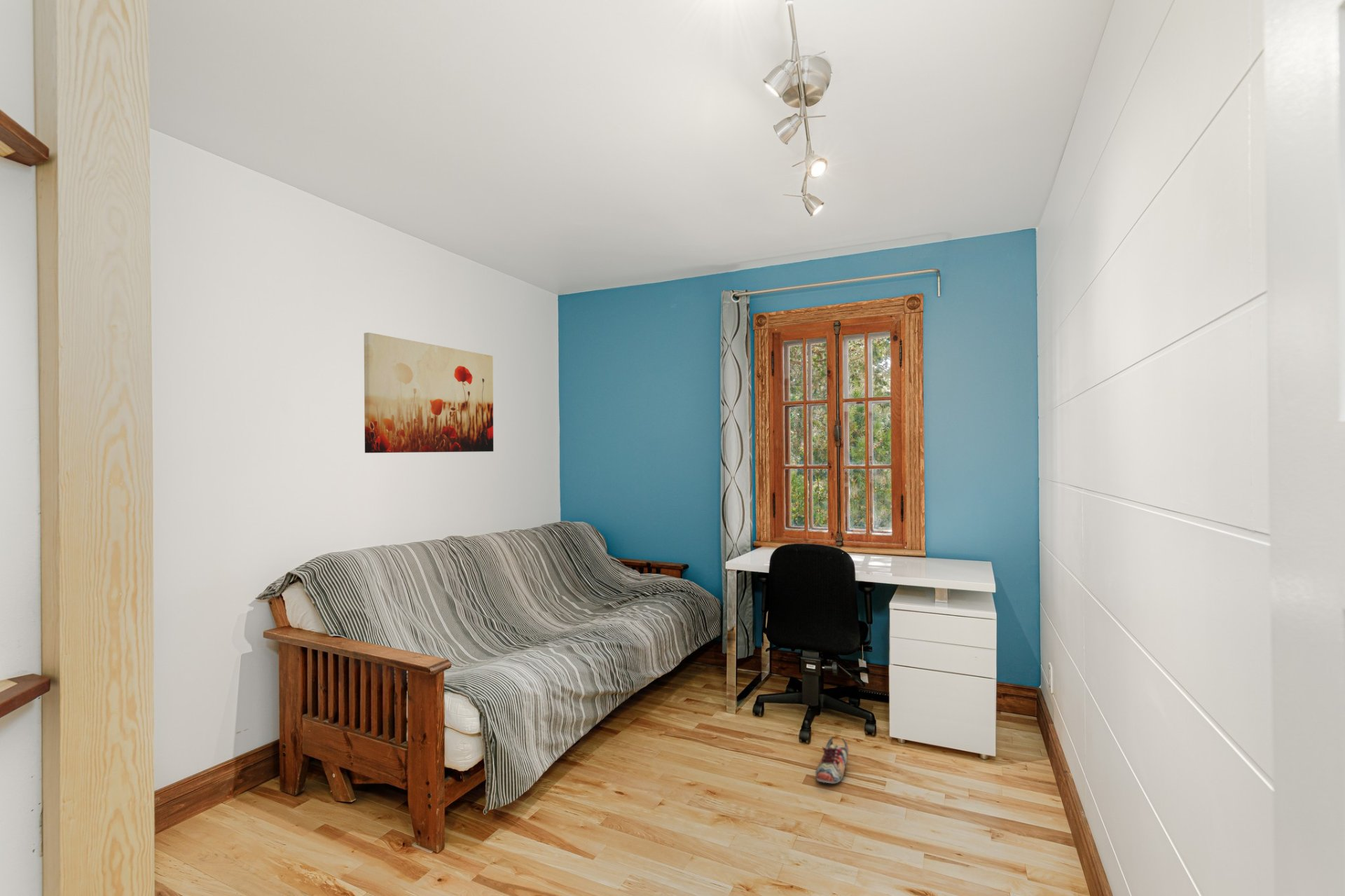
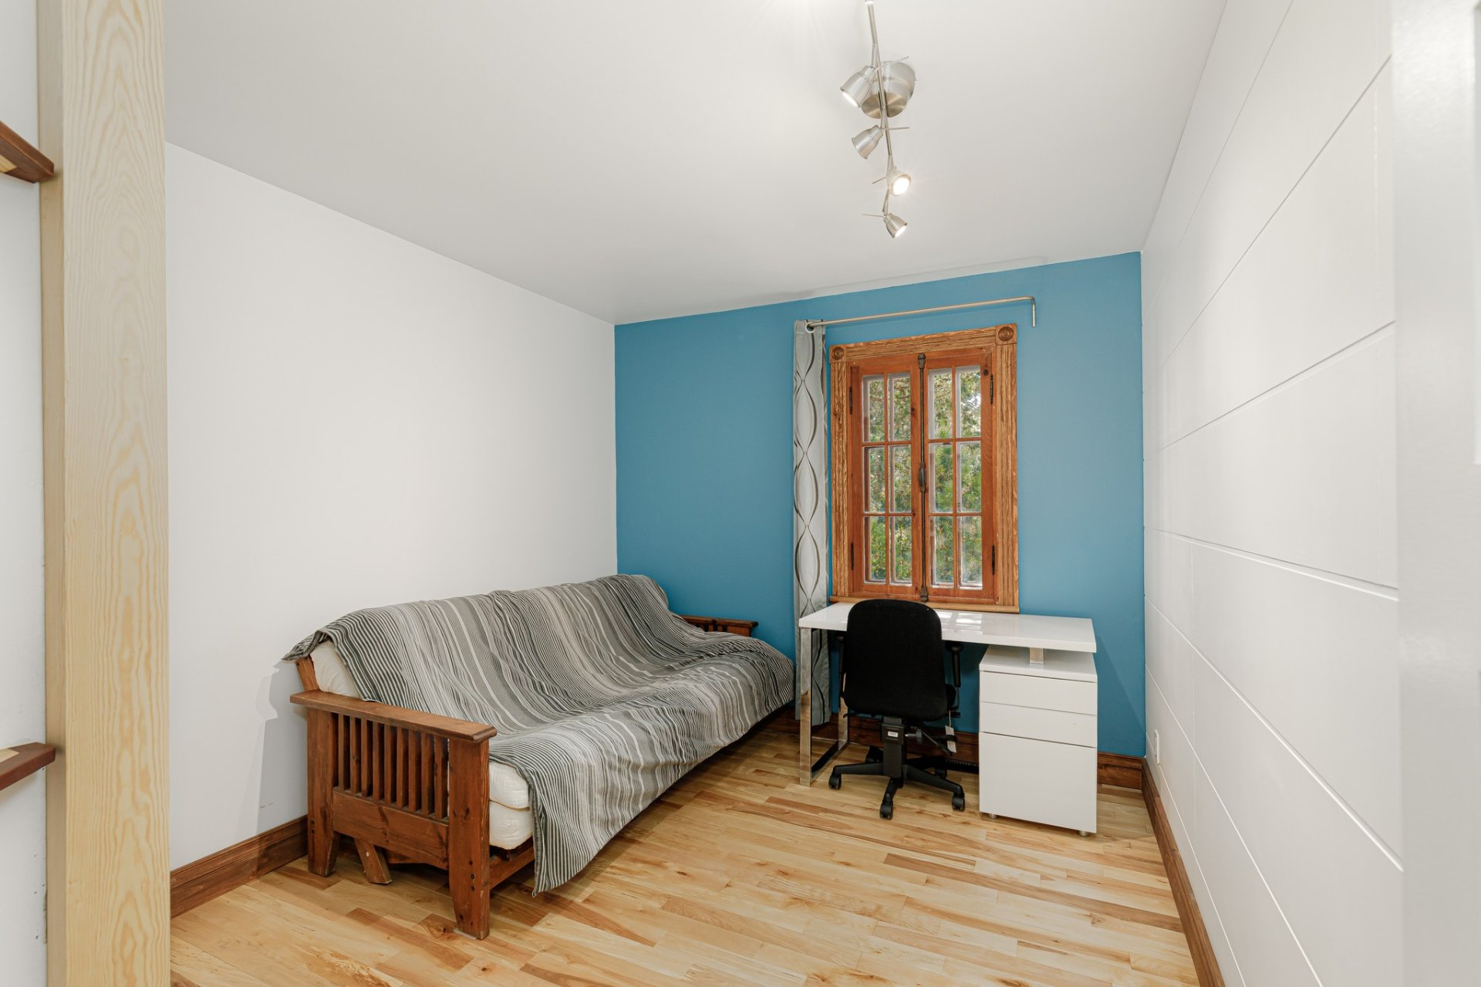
- shoe (833, 759)
- wall art (436, 399)
